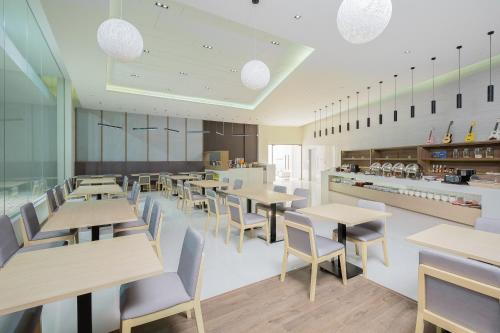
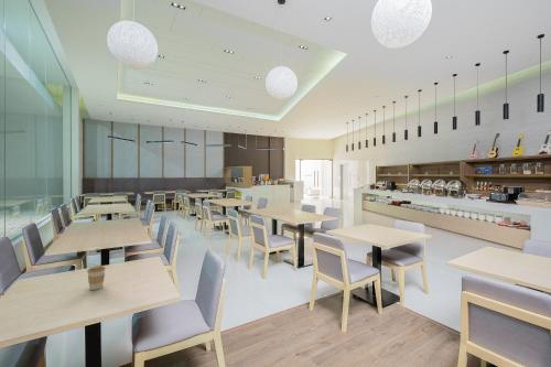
+ coffee cup (96, 277)
